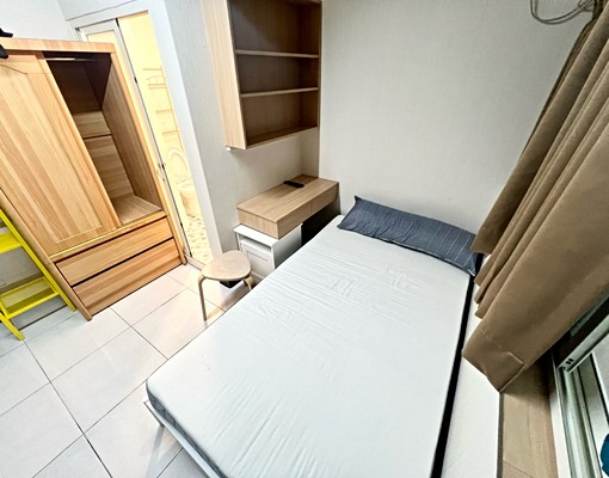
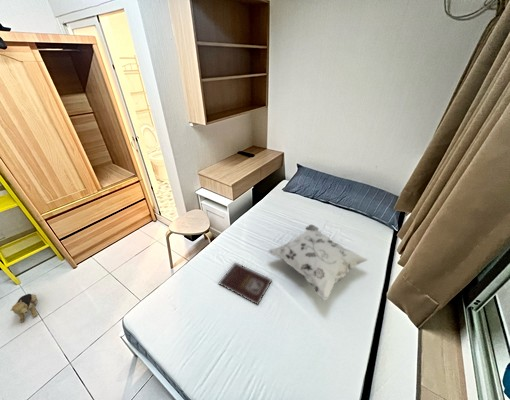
+ book (245, 281)
+ plush toy (21, 301)
+ decorative pillow (316, 255)
